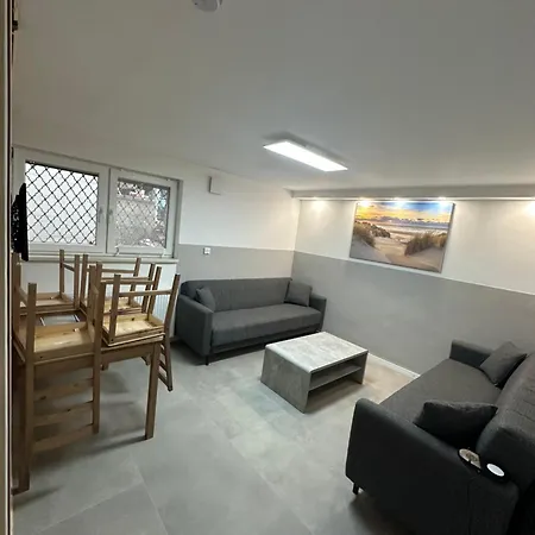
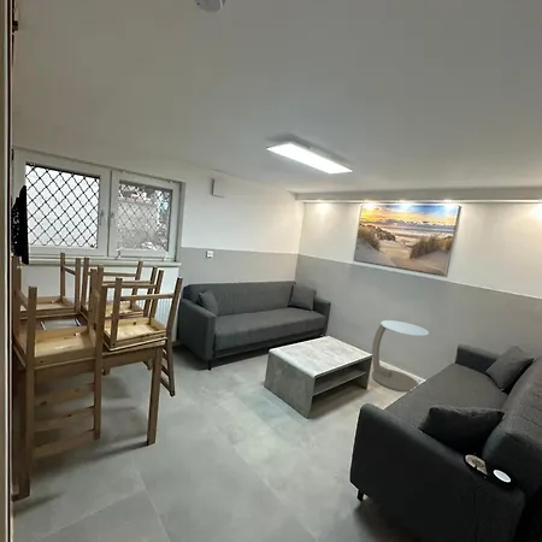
+ side table (393, 370)
